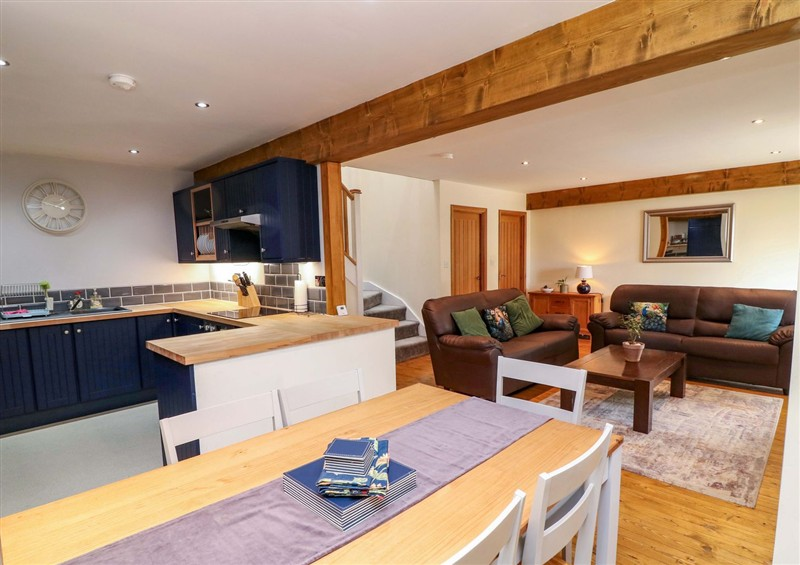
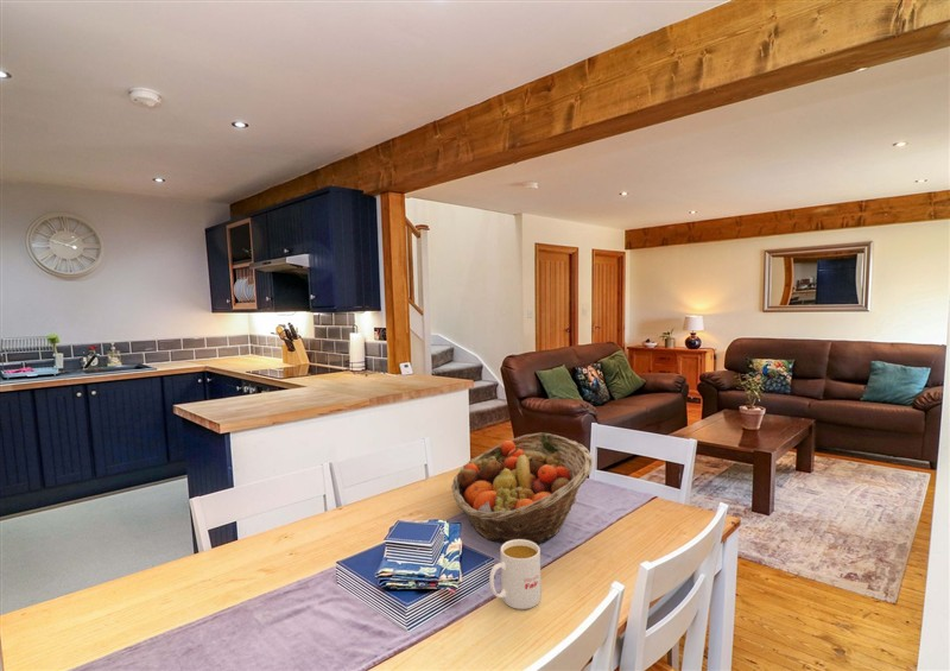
+ mug (514, 575)
+ fruit basket (519, 482)
